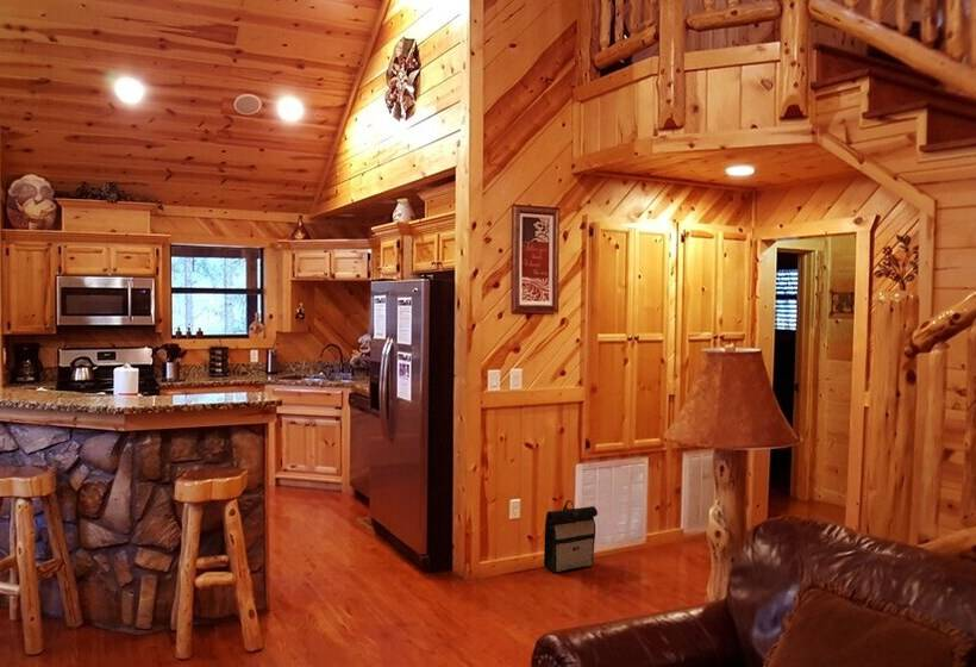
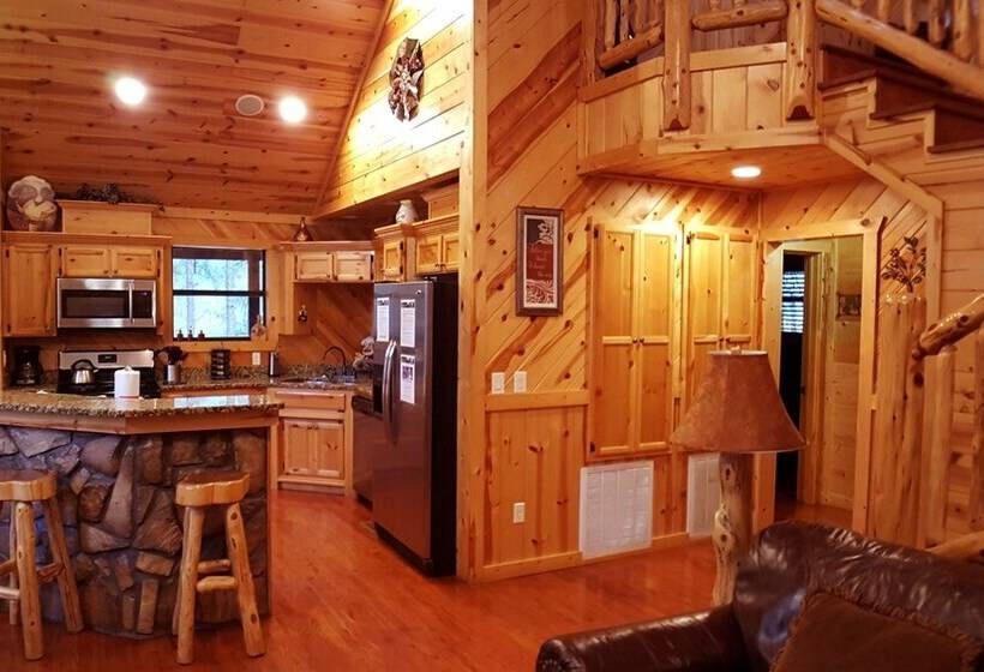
- backpack (569, 534)
